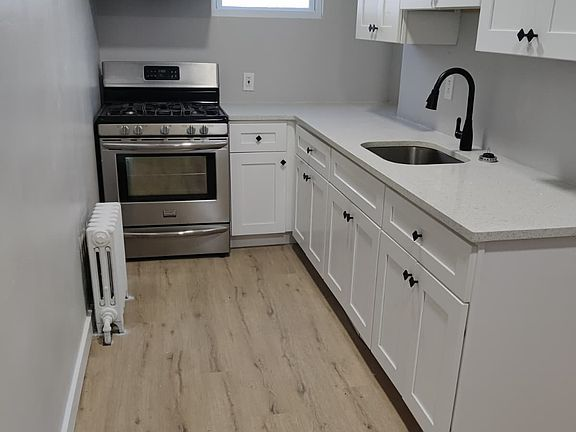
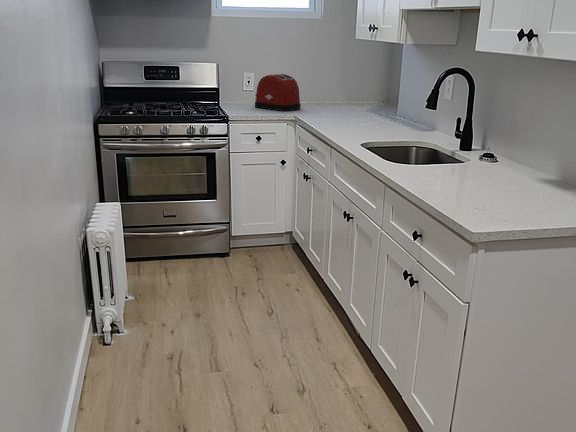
+ toaster (277, 91)
